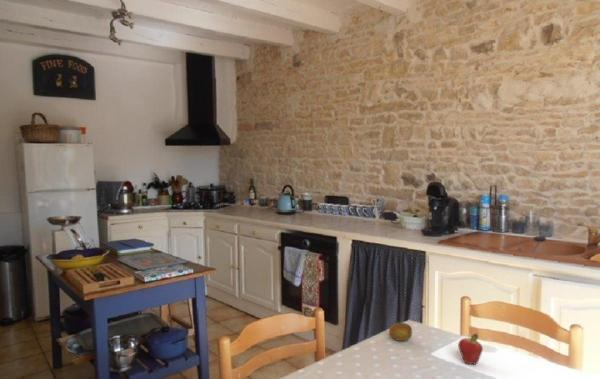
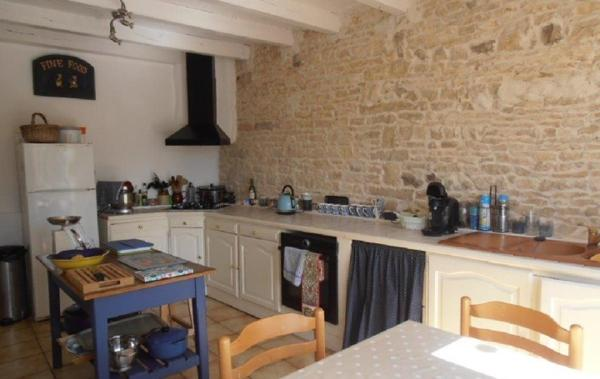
- fruit (400, 331)
- fruit (470, 346)
